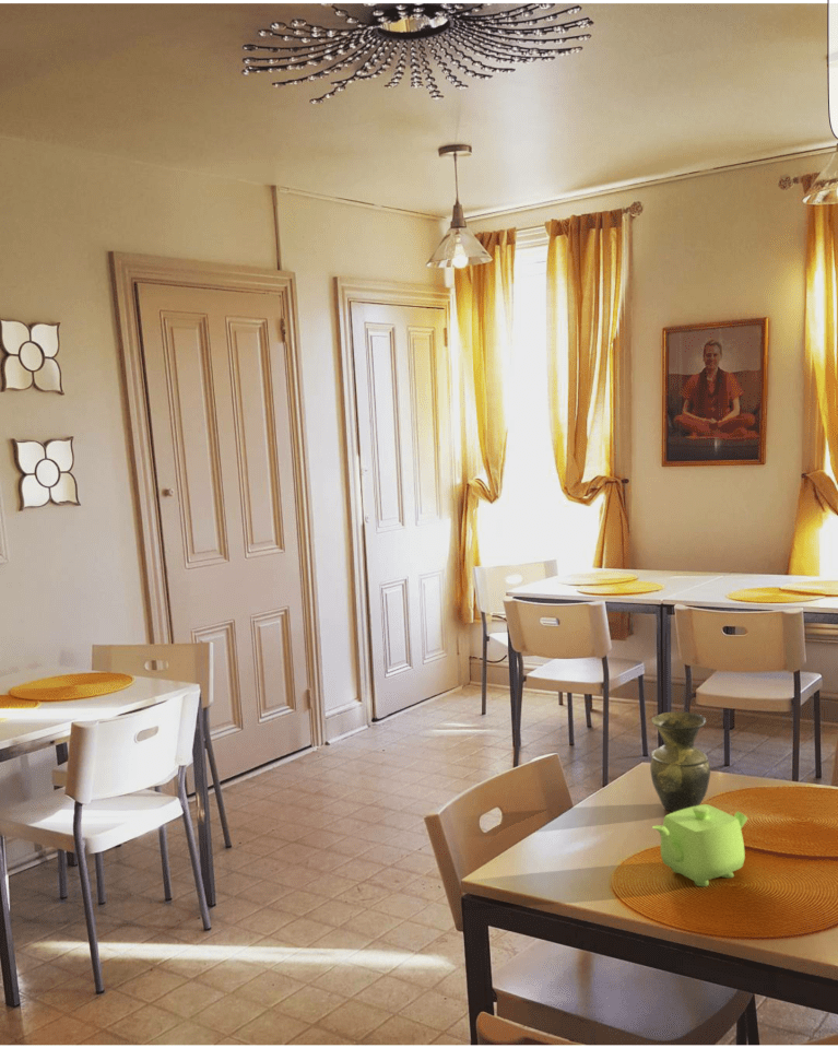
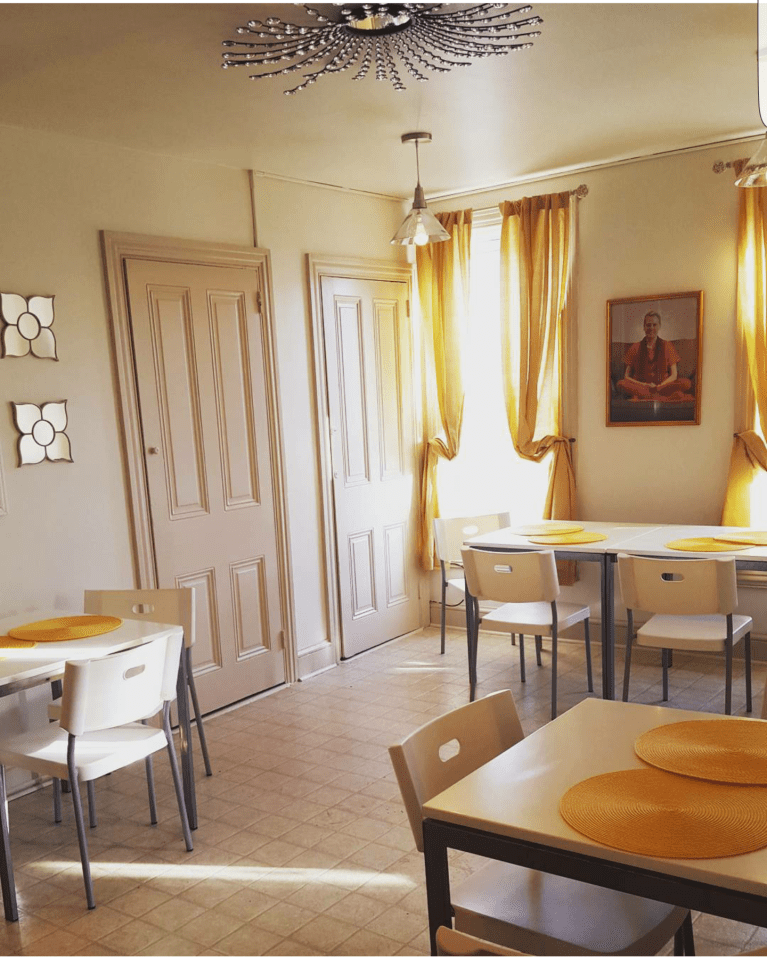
- teapot (700, 840)
- vase (680, 763)
